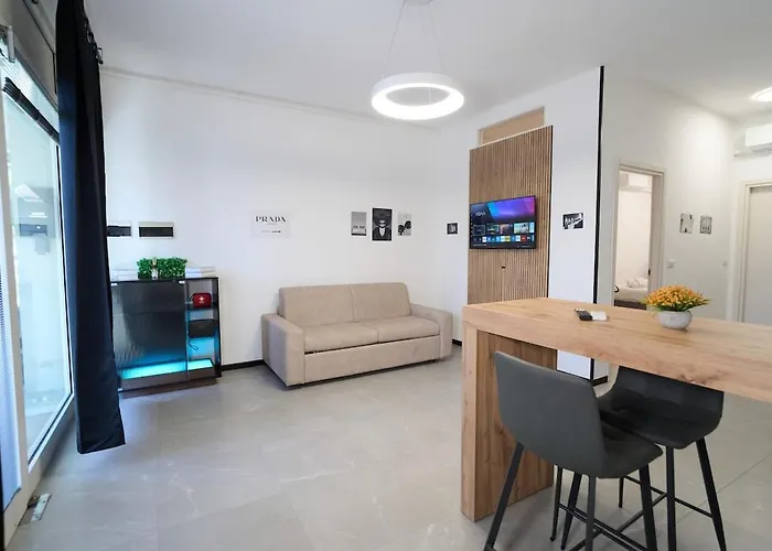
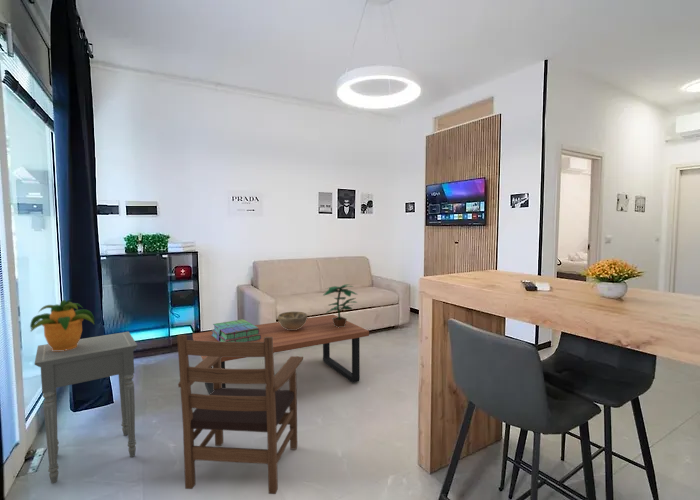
+ potted plant (340, 305)
+ potted plant (63, 323)
+ armchair (242, 396)
+ stack of books (235, 331)
+ decorative bowl (292, 321)
+ side table (85, 381)
+ coffee table (279, 351)
